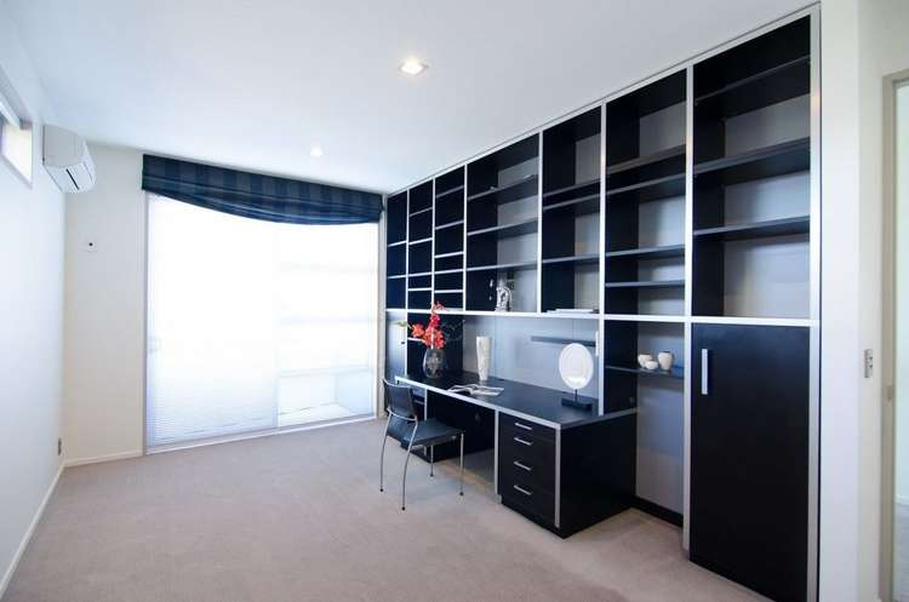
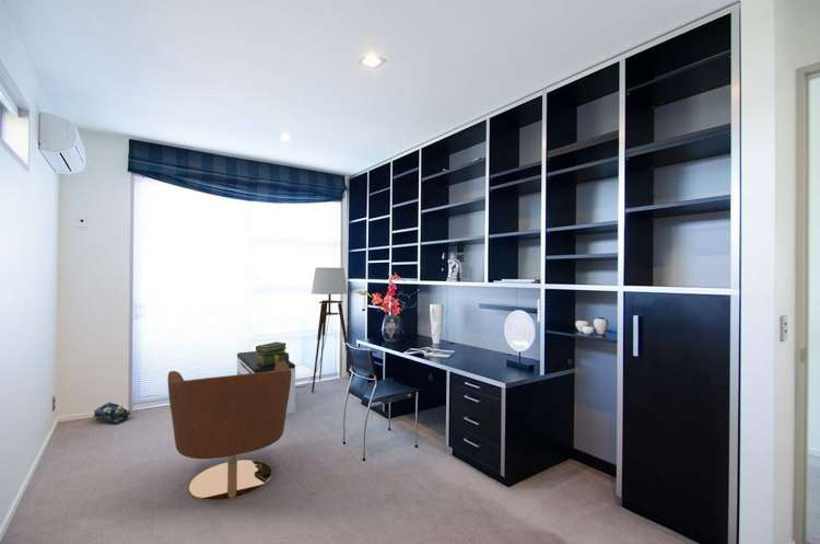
+ stack of books (271, 354)
+ floor lamp (320, 326)
+ bench (263, 371)
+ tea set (112, 412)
+ armchair (233, 421)
